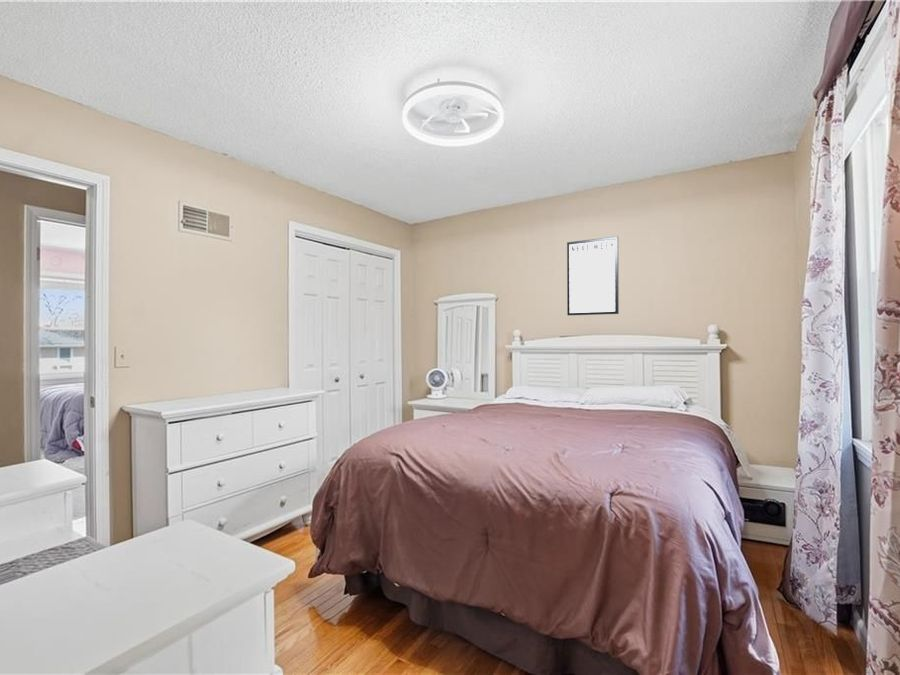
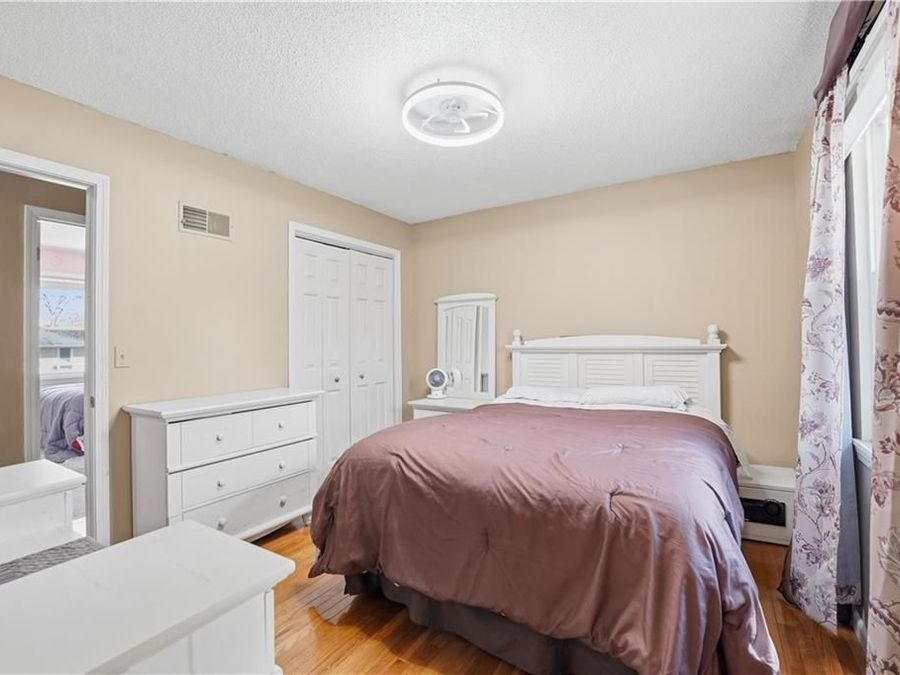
- writing board (592, 277)
